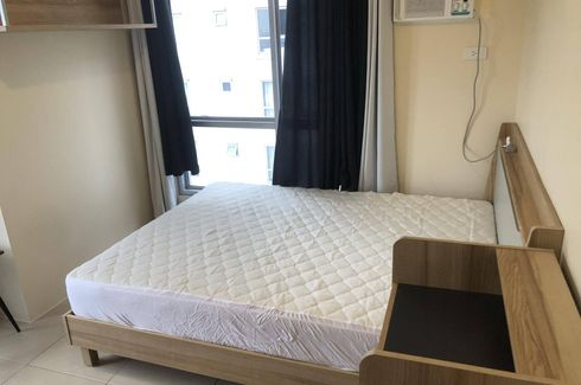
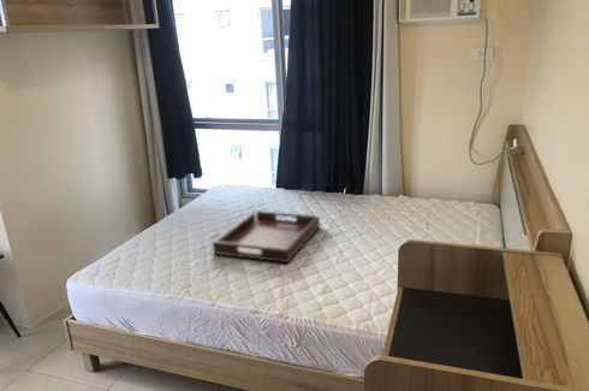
+ serving tray (269, 233)
